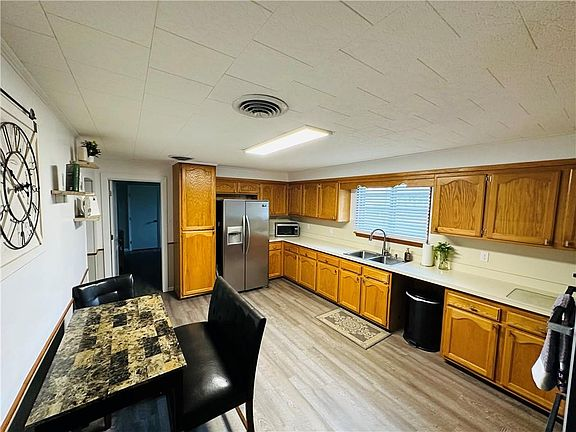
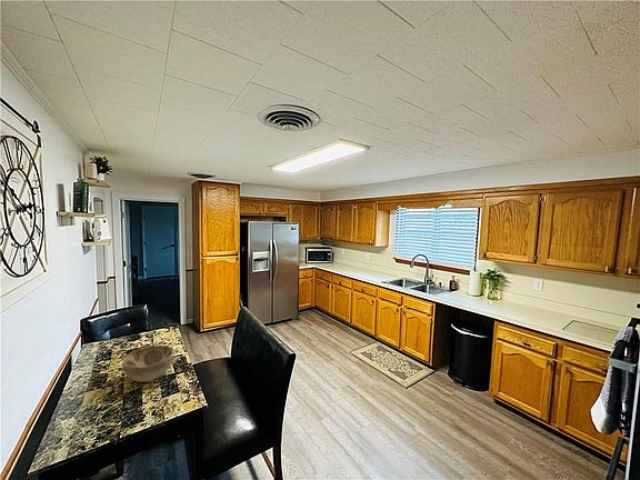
+ decorative bowl (149, 366)
